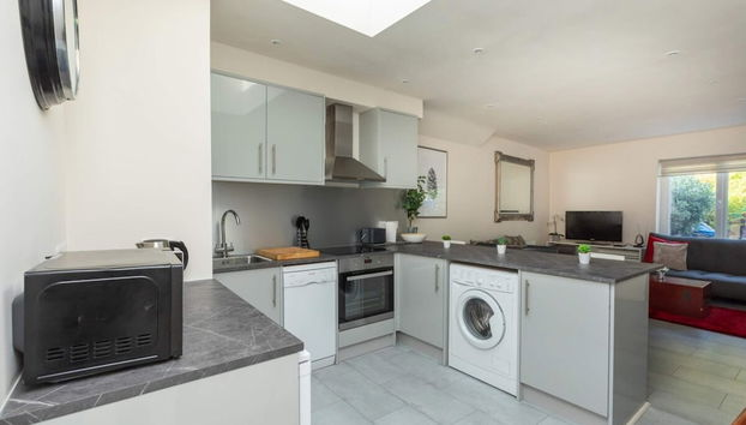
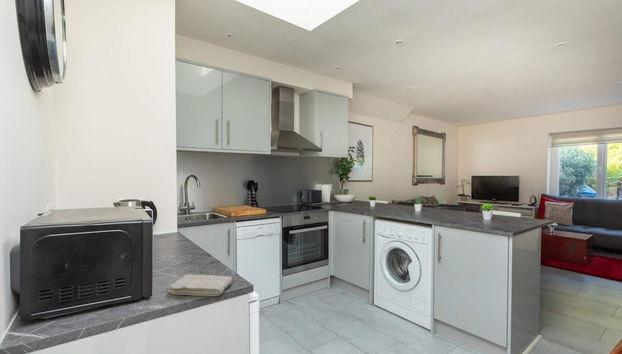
+ washcloth (201, 283)
